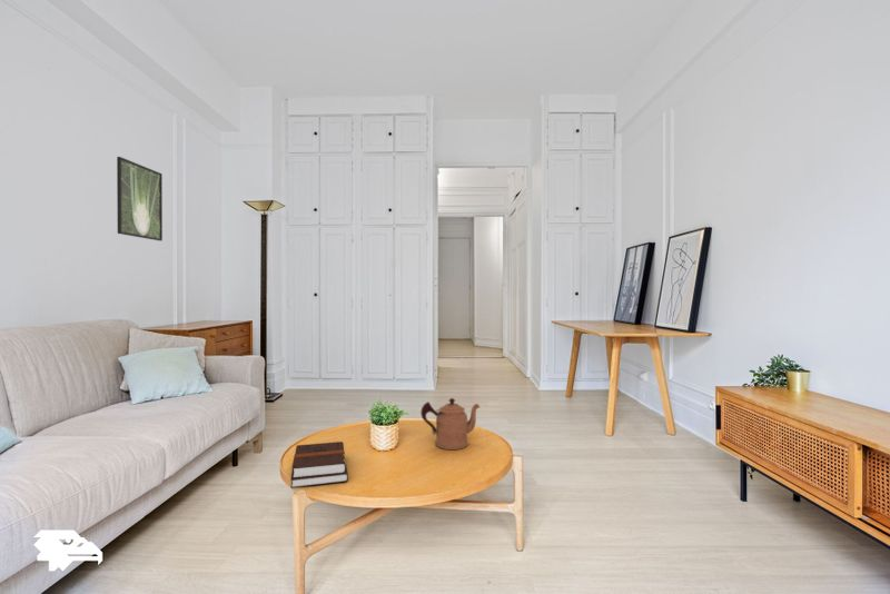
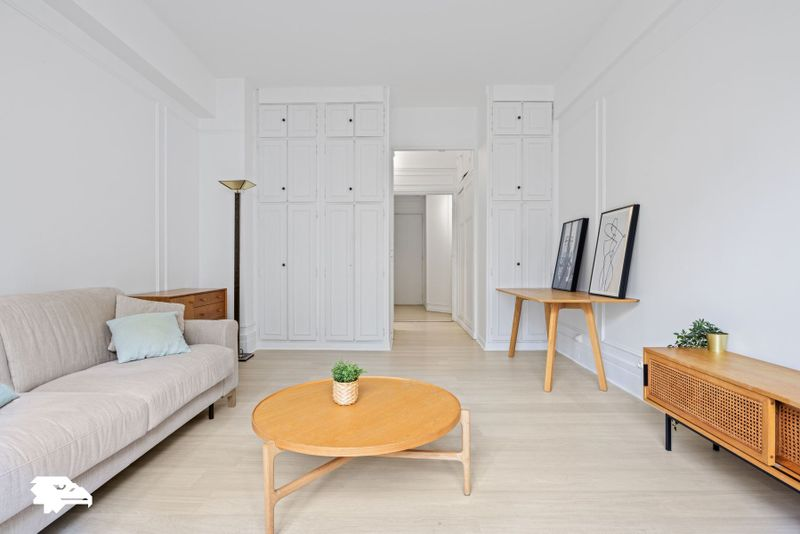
- coffeepot (451, 420)
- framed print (140, 201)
- hardback book (319, 462)
